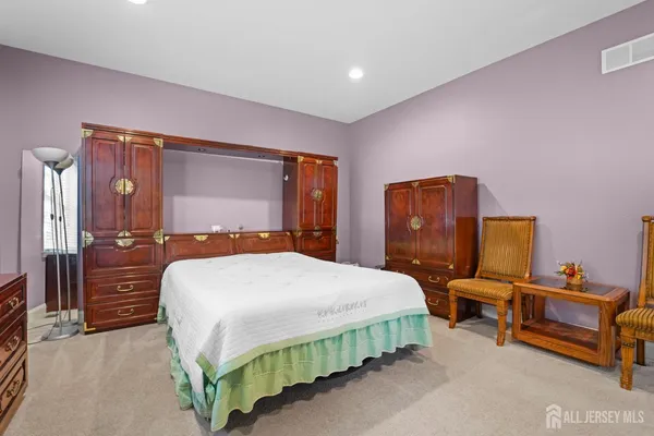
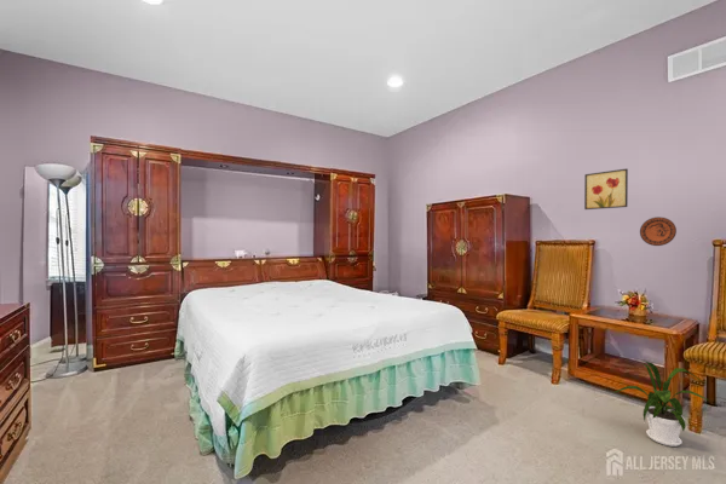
+ decorative plate (657, 231)
+ house plant (662, 399)
+ wall art (605, 190)
